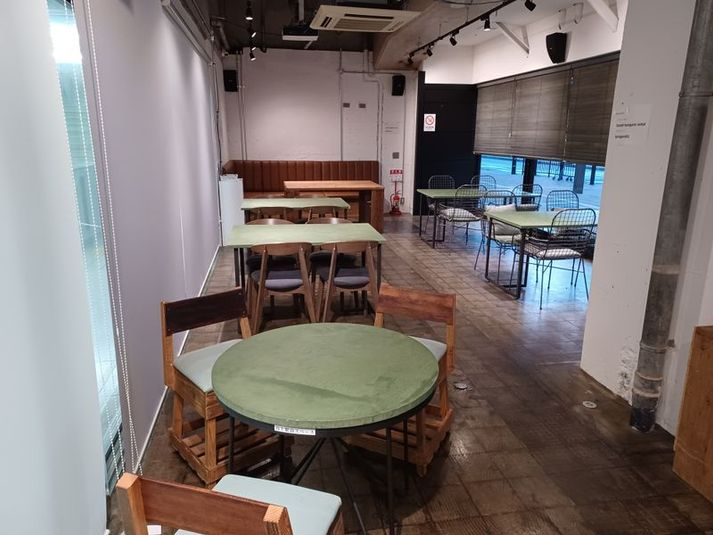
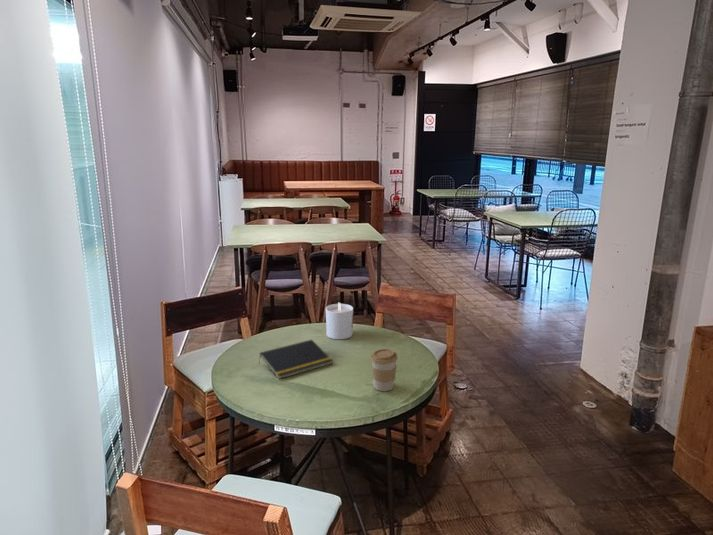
+ candle (339, 318)
+ coffee cup (383, 369)
+ notepad (296, 358)
